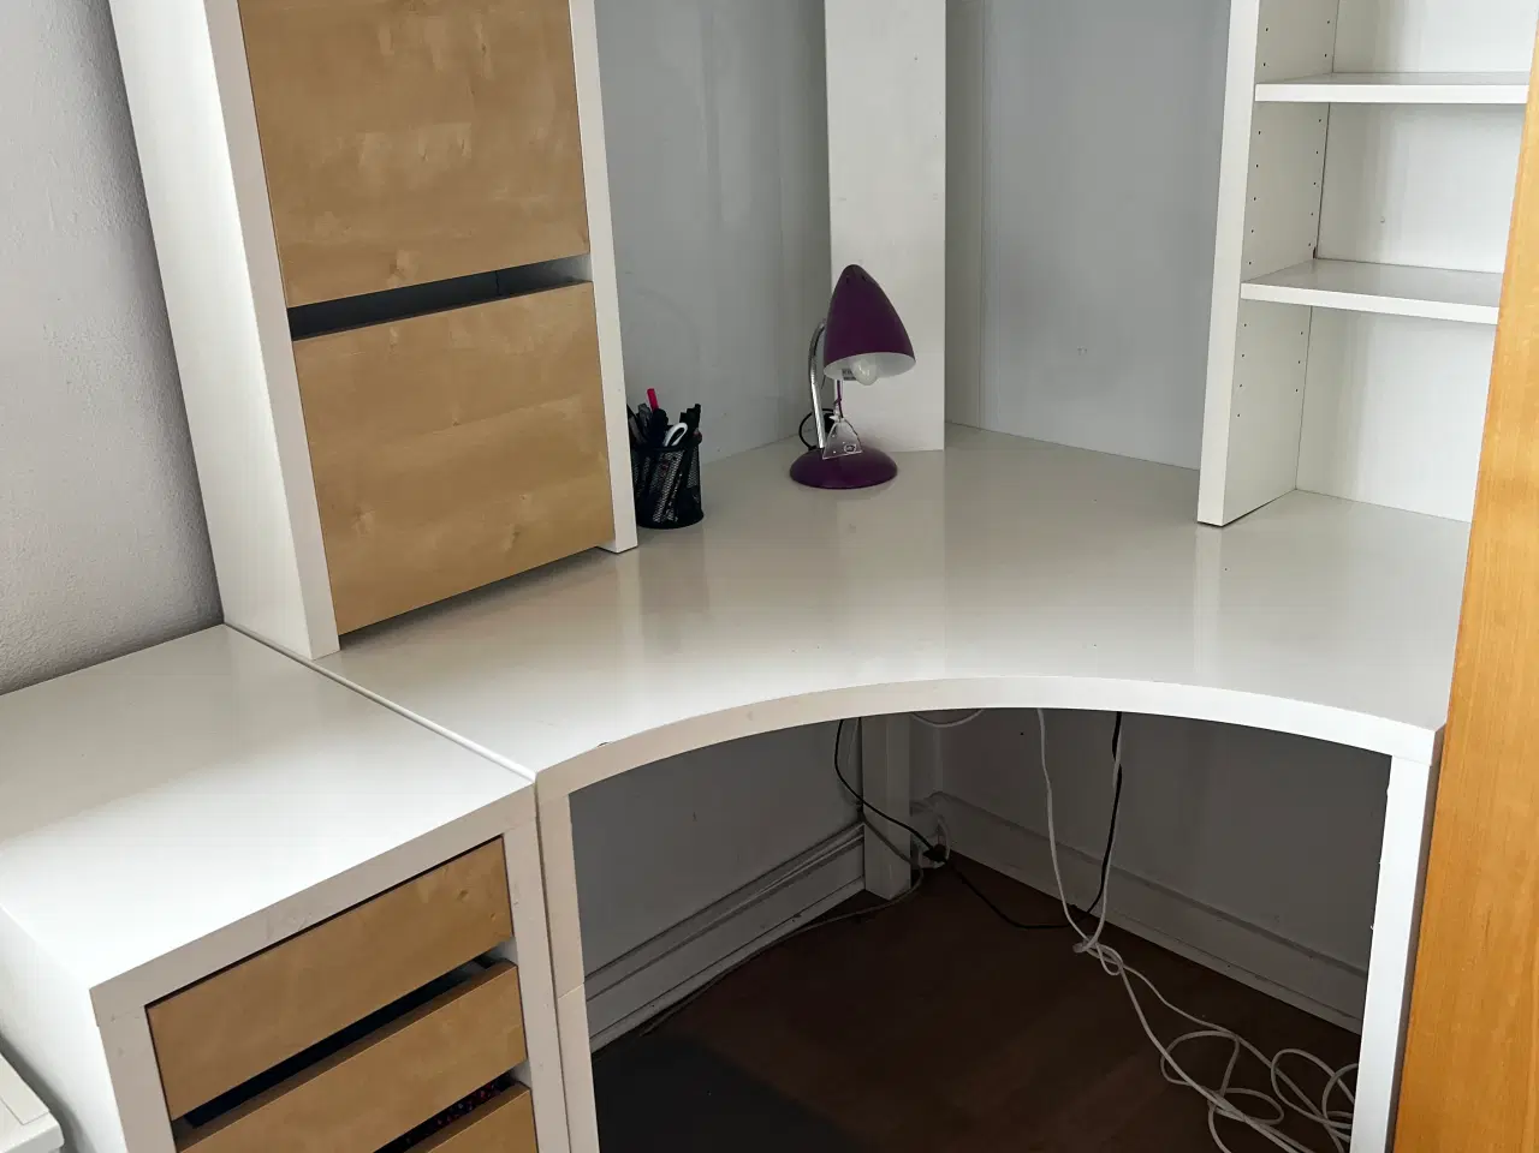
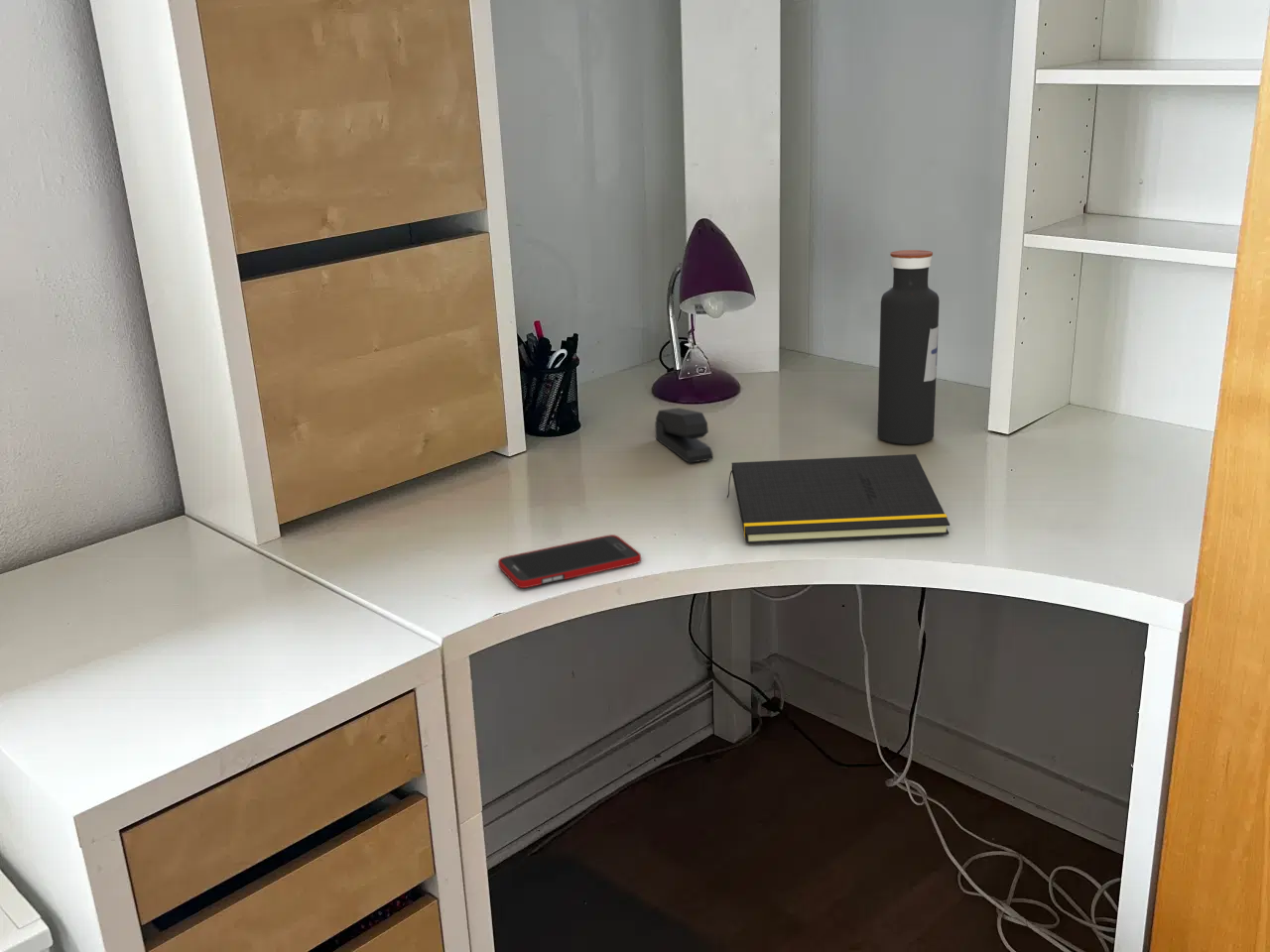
+ water bottle (908, 346)
+ stapler (682, 427)
+ notepad (834, 496)
+ cell phone (570, 560)
